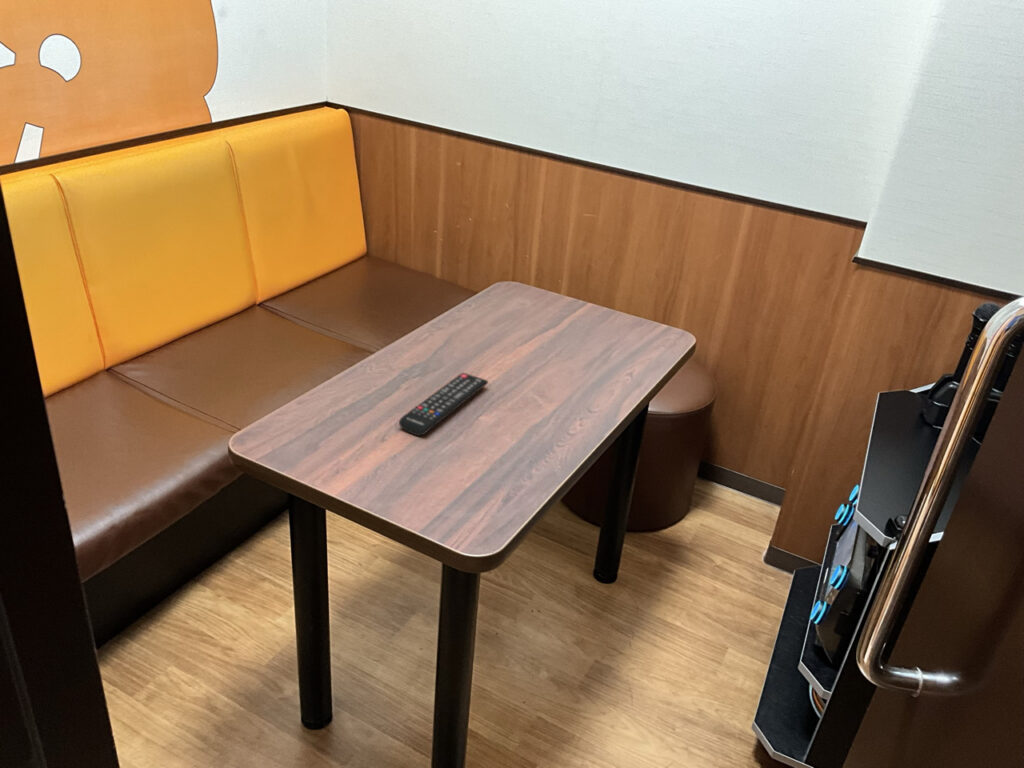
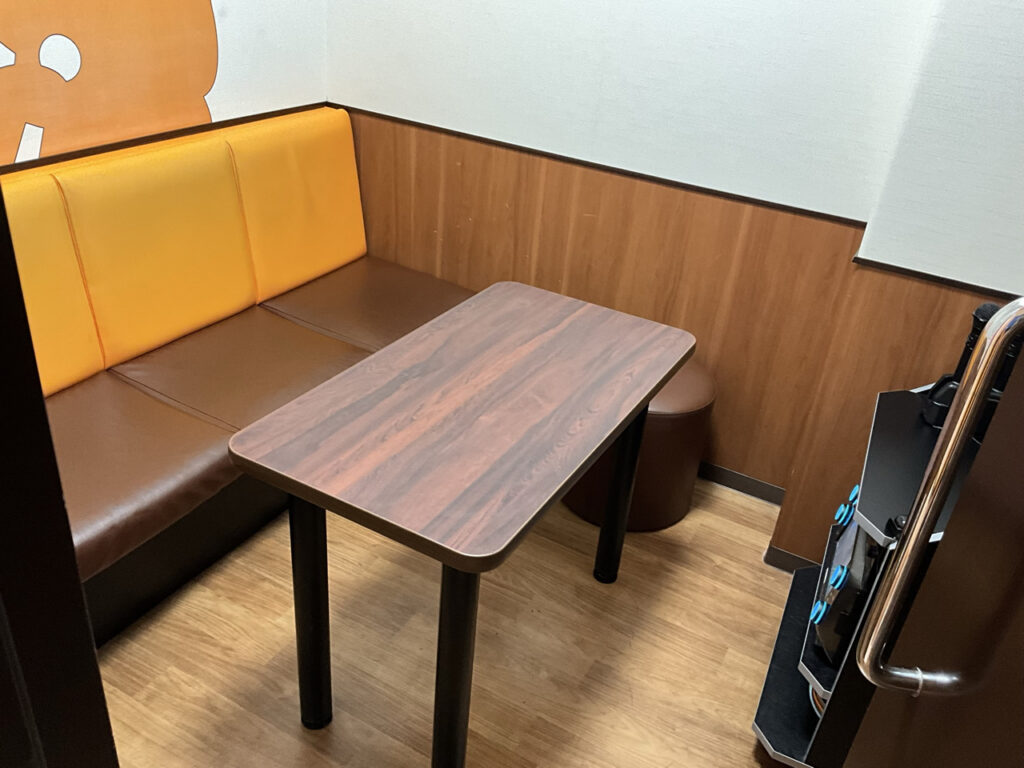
- remote control (445, 402)
